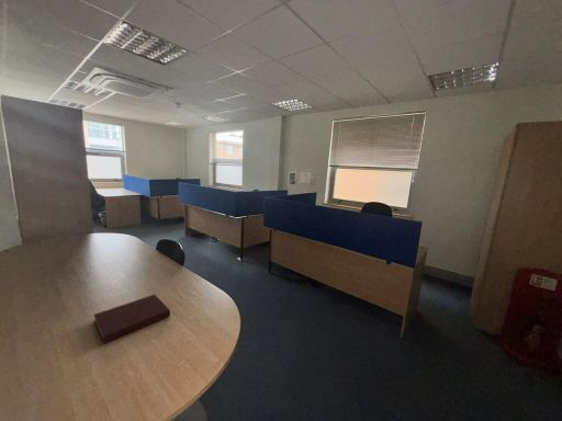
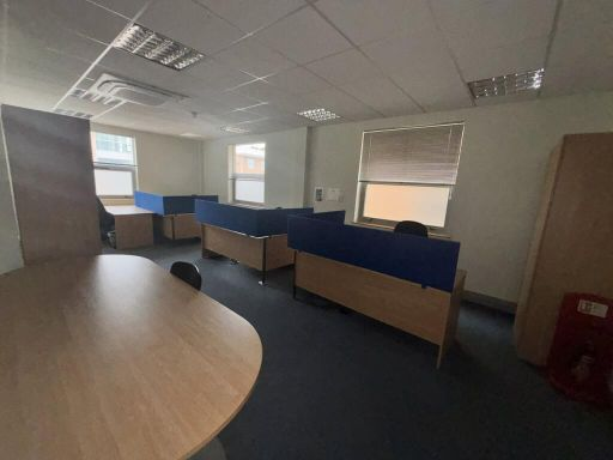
- notebook (133, 315)
